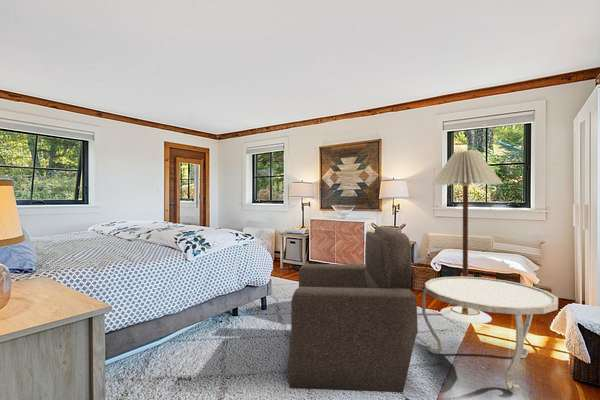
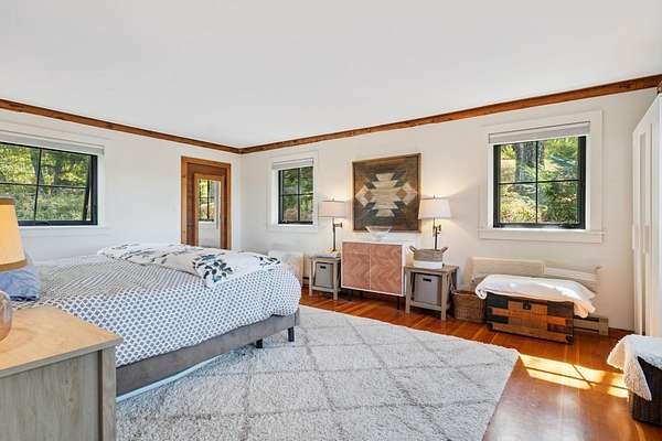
- floor lamp (465, 233)
- armchair (346, 293)
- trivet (486, 311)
